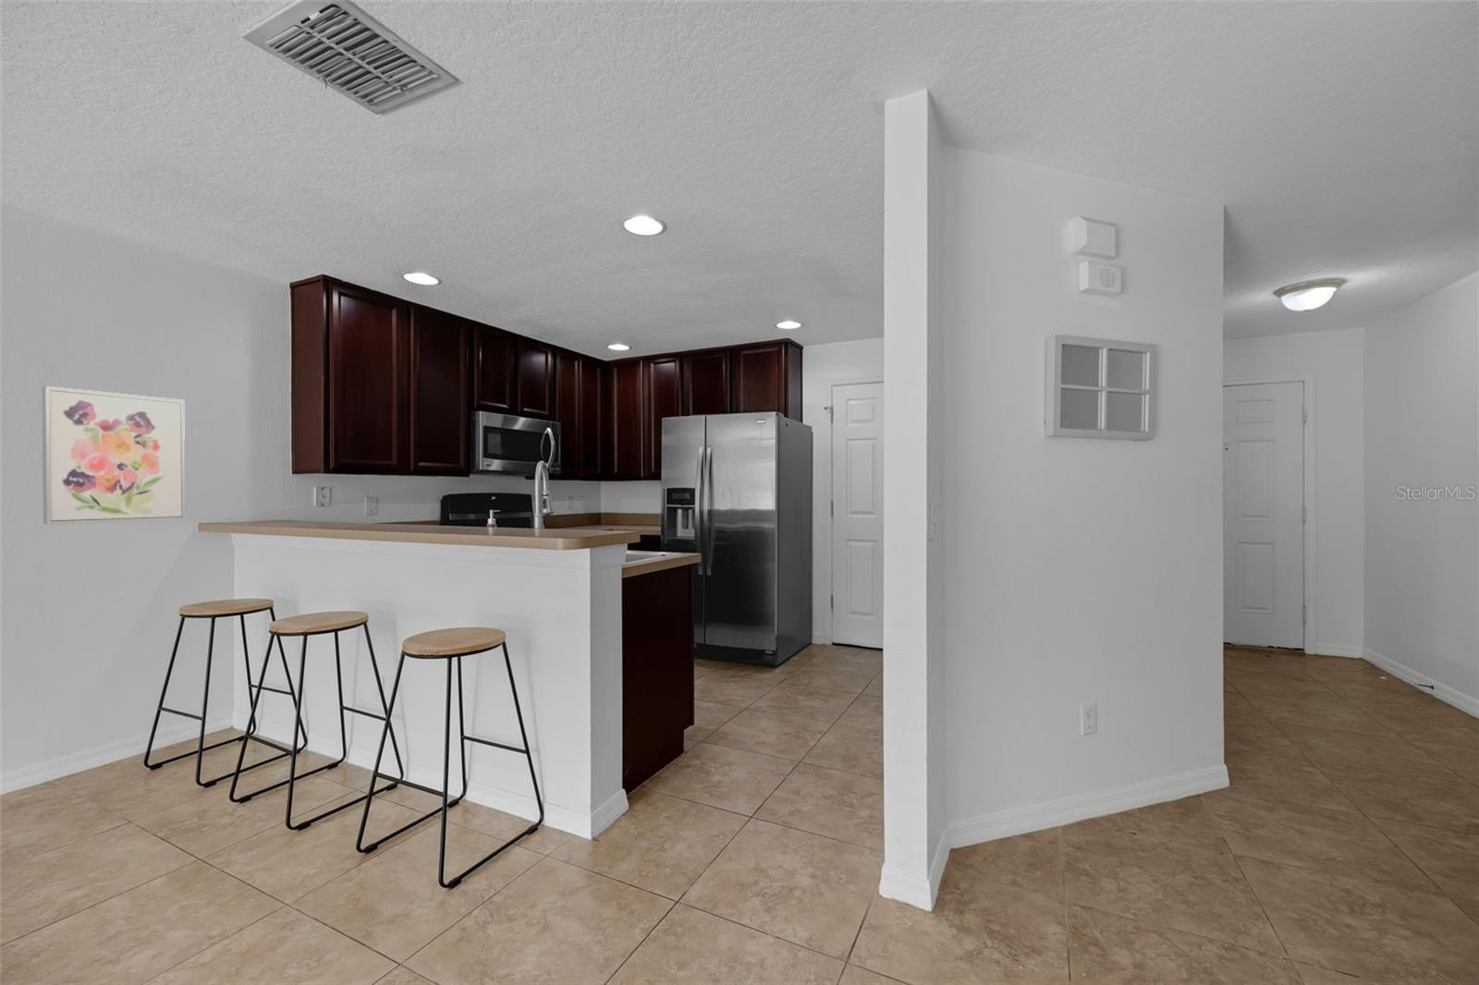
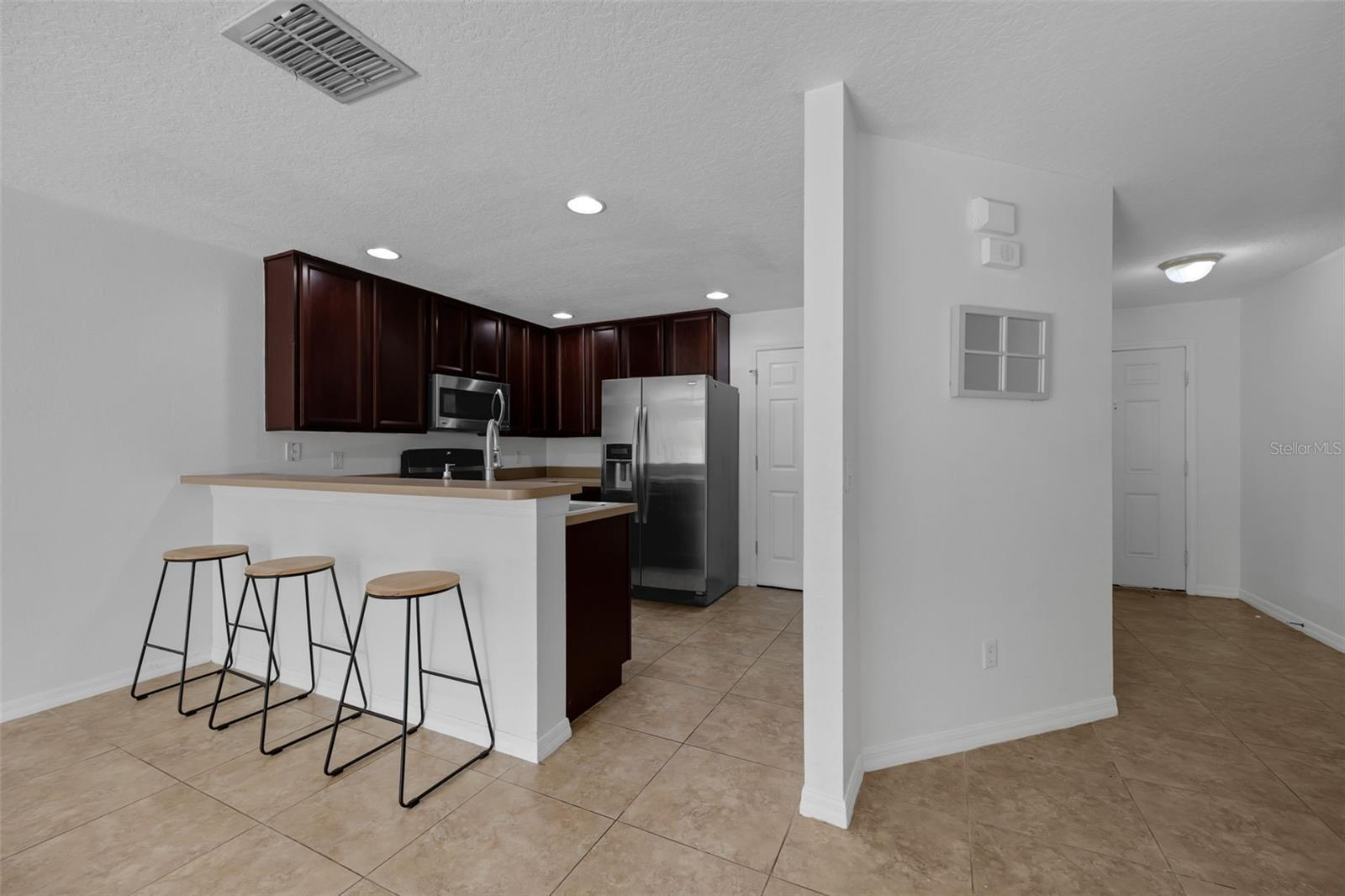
- wall art (119, 457)
